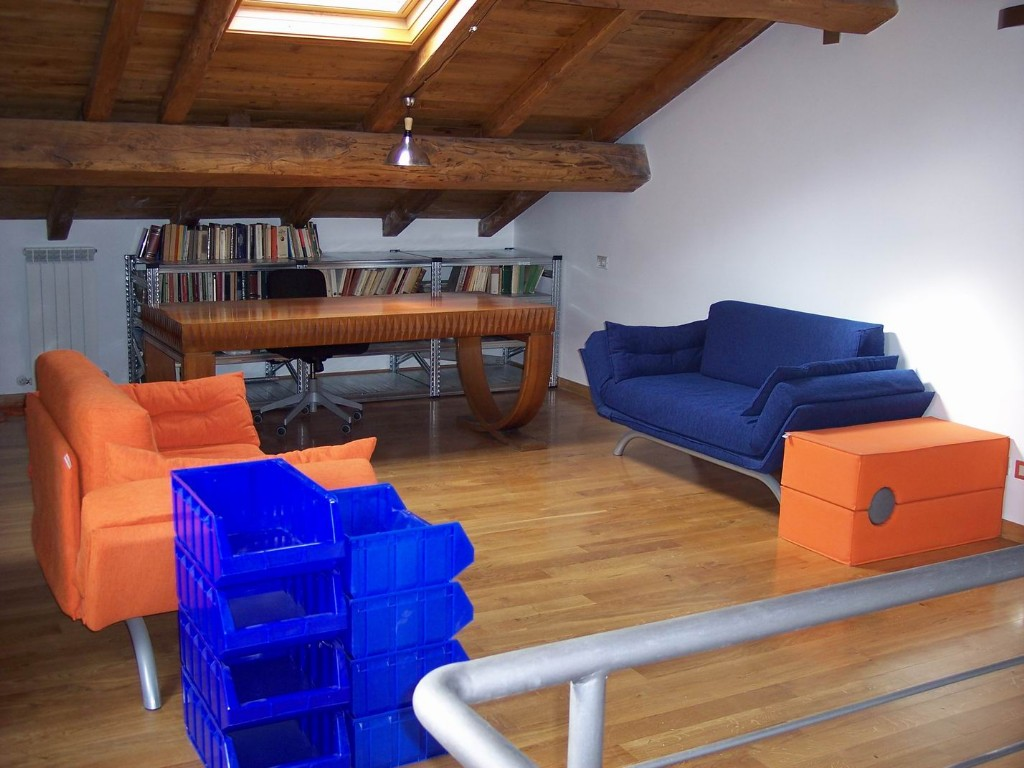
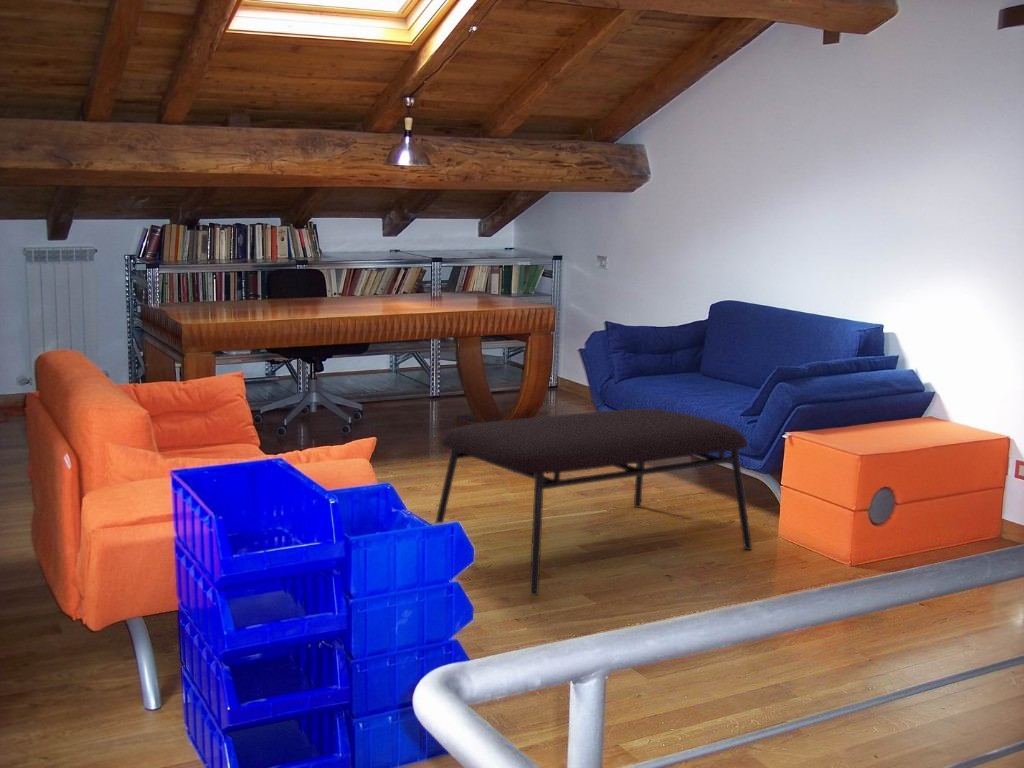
+ coffee table (595, 481)
